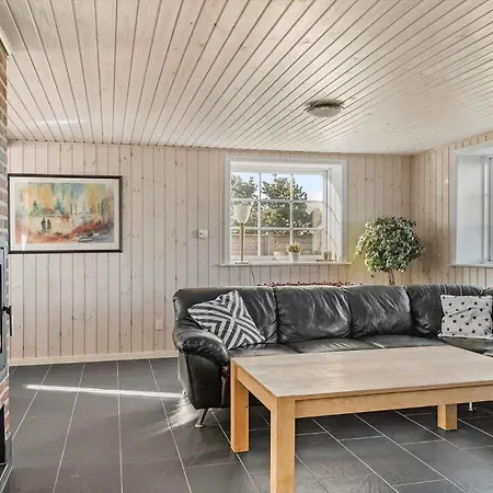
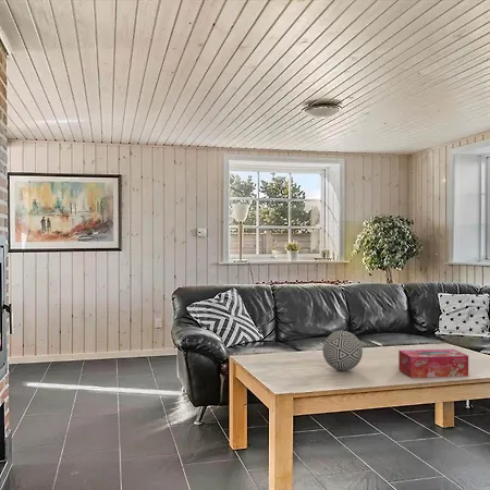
+ tissue box (432, 363)
+ decorative ball (342, 351)
